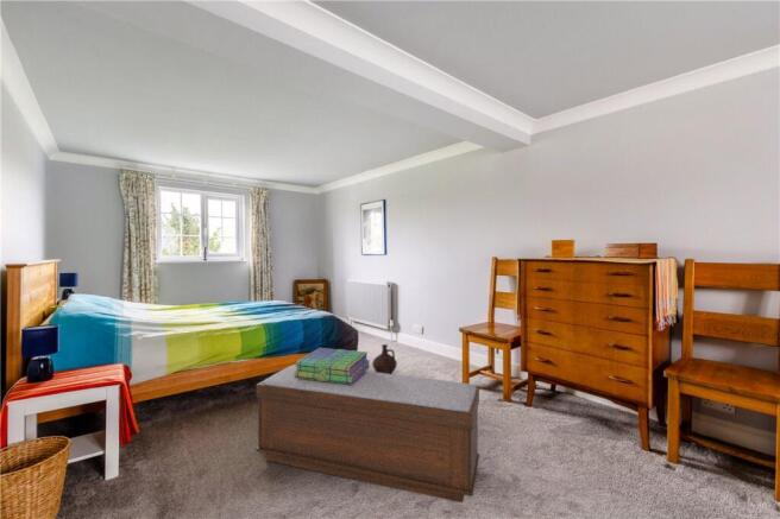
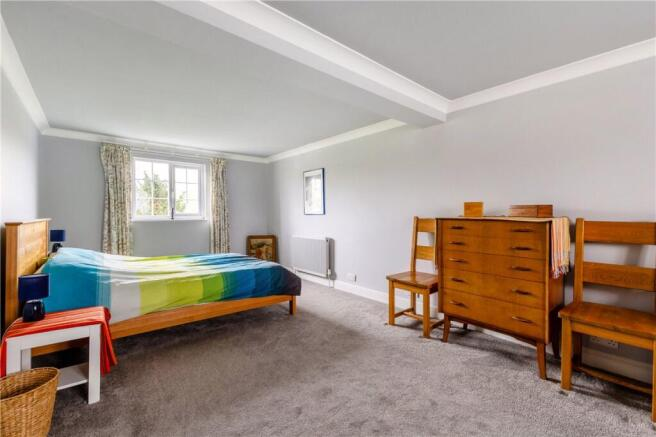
- bench (366, 420)
- stack of books (333, 365)
- ceramic jug (384, 360)
